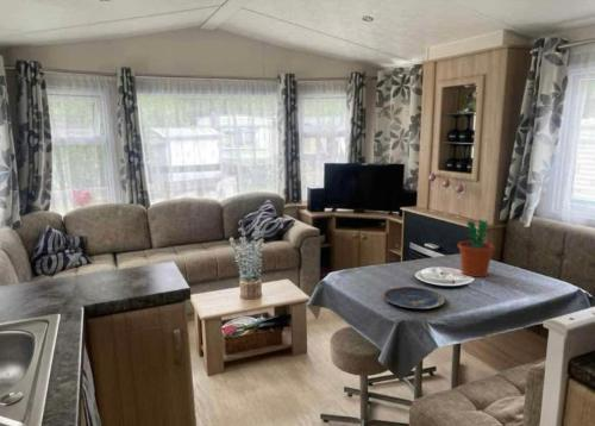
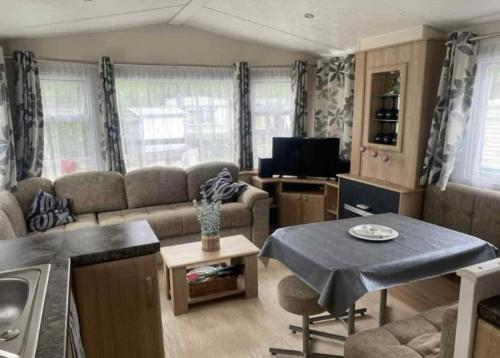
- flower pot (475, 245)
- plate (413, 297)
